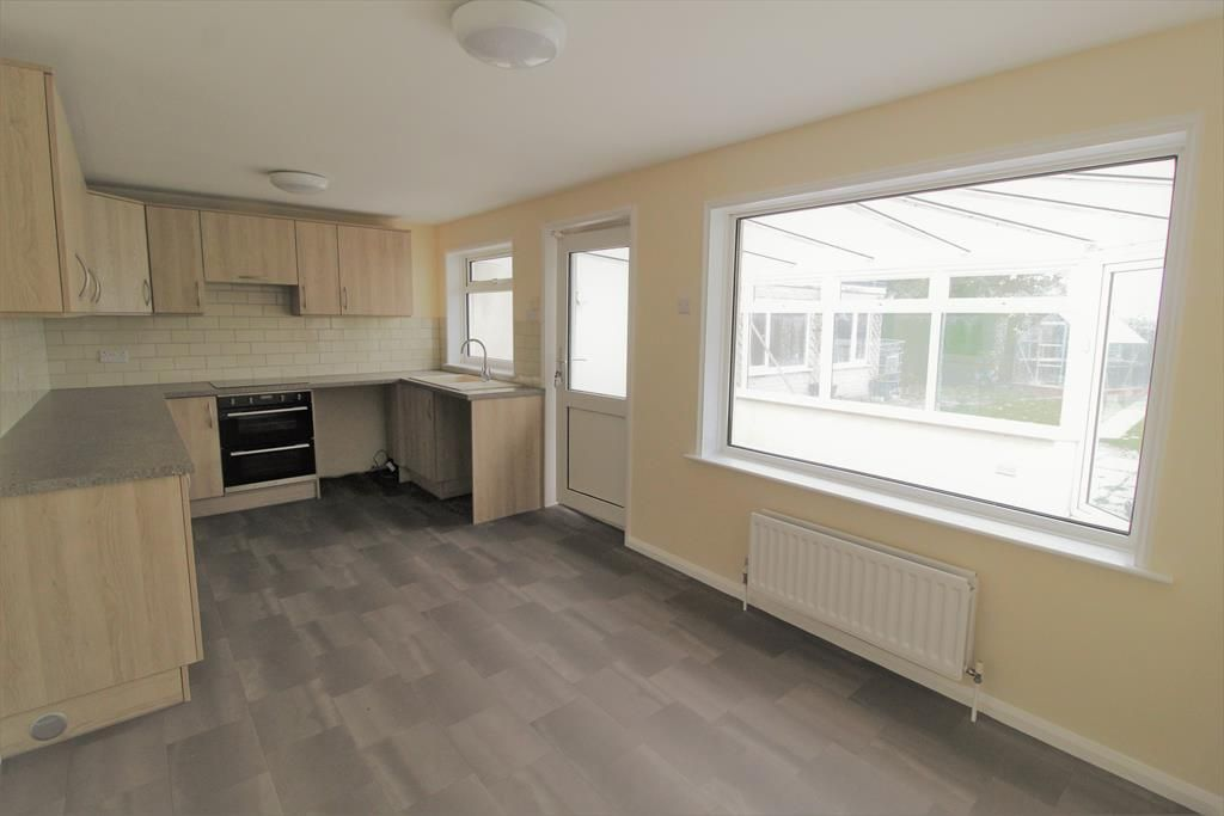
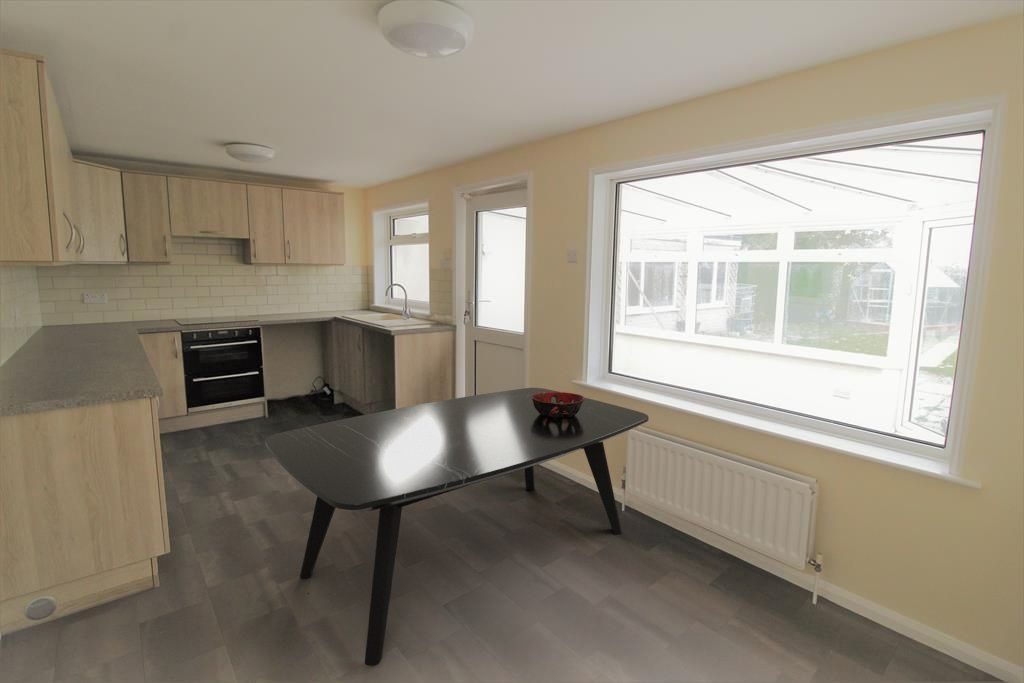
+ decorative bowl (557, 404)
+ dining table (471, 484)
